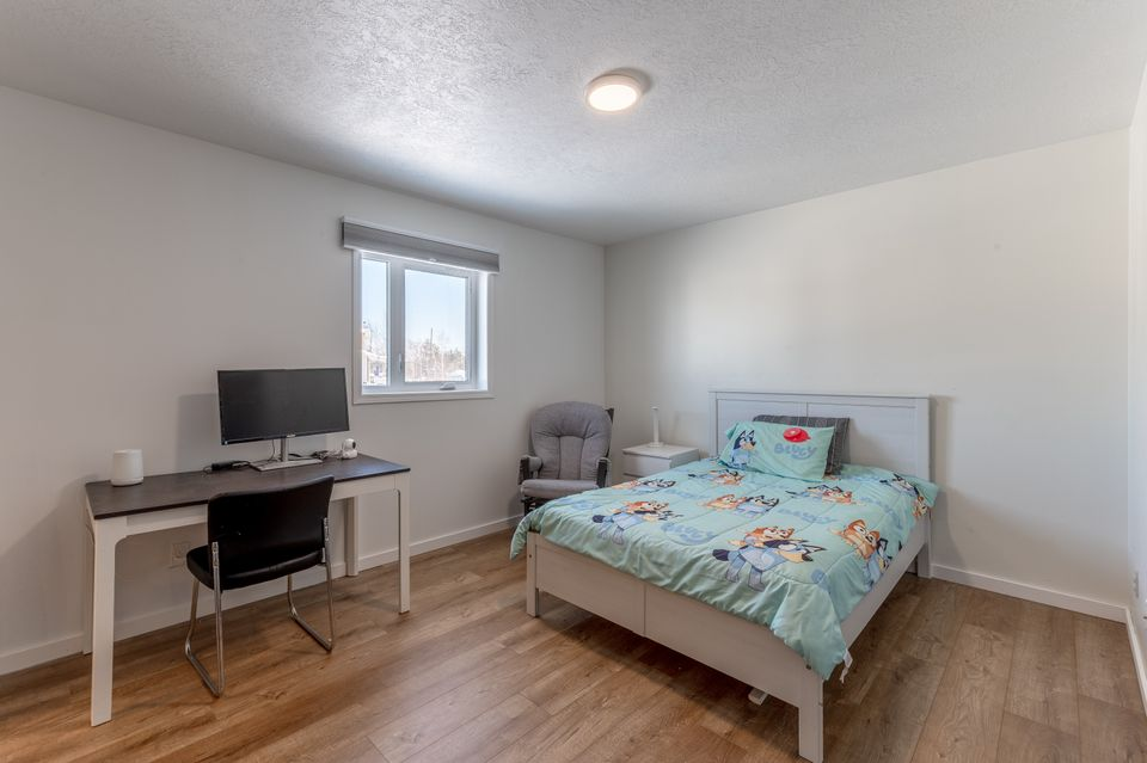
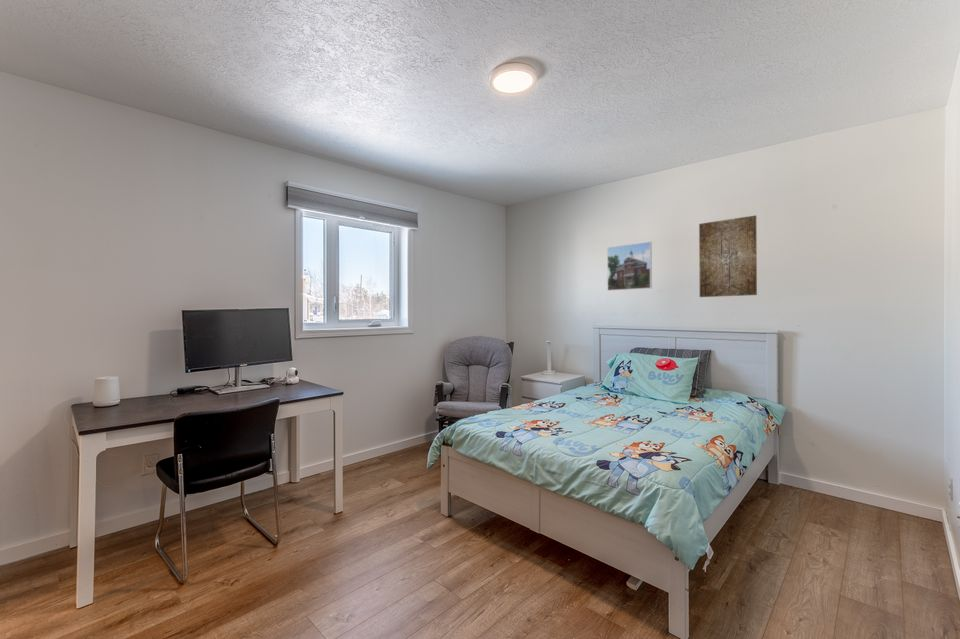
+ wall art (726, 258)
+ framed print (628, 267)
